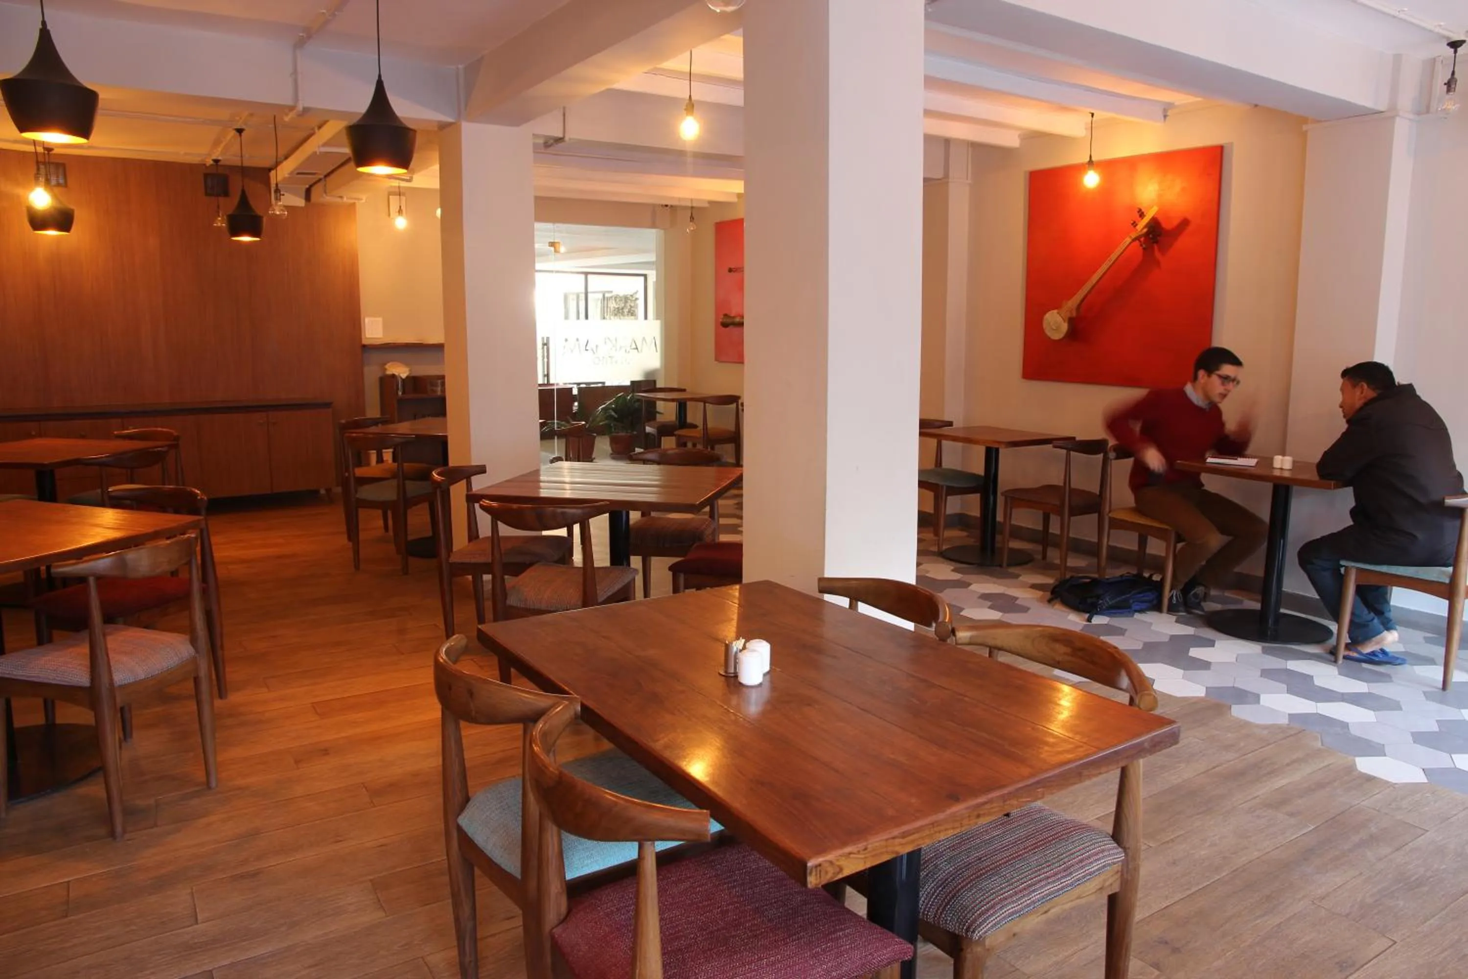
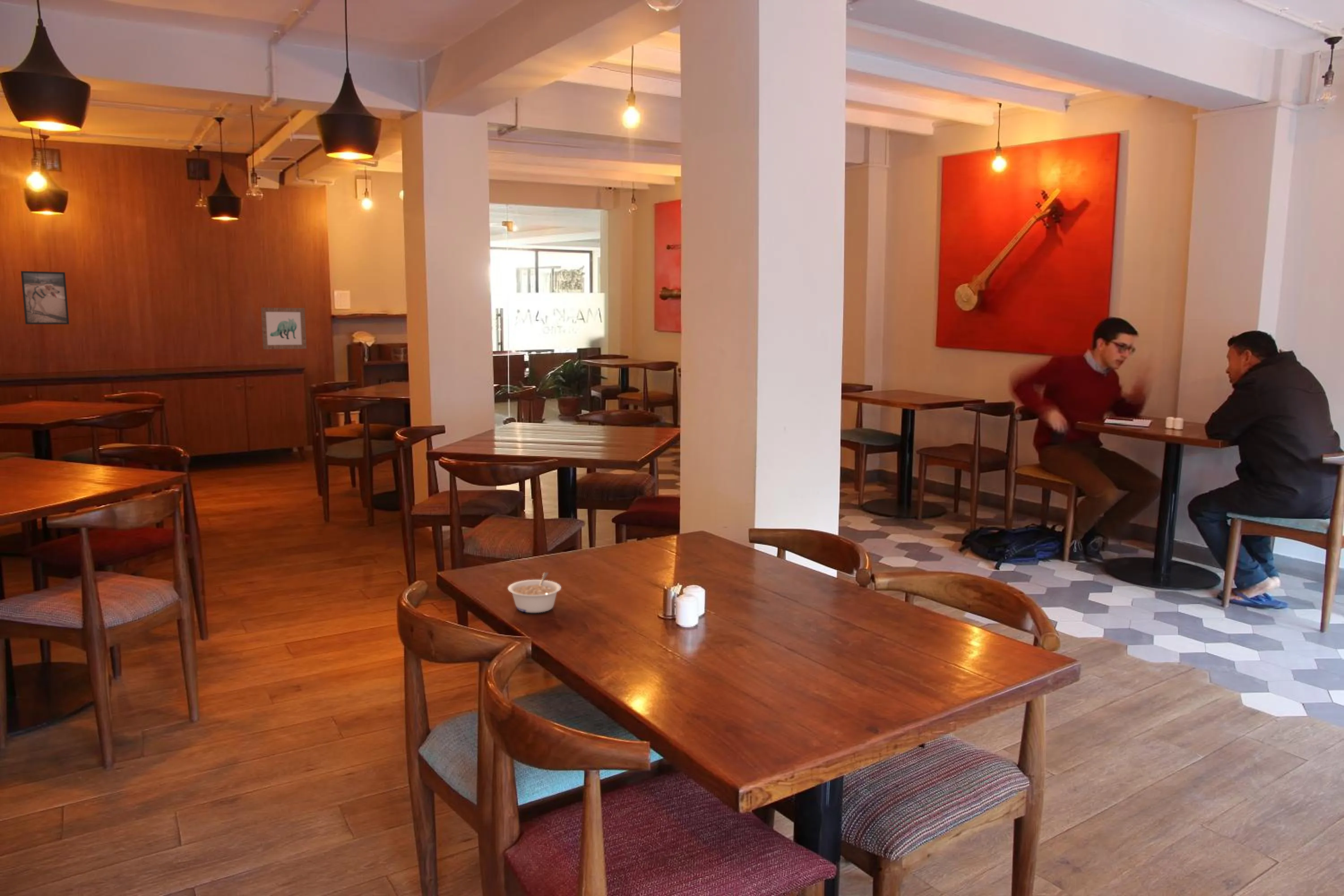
+ wall art (284, 328)
+ legume (534, 594)
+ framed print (45, 298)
